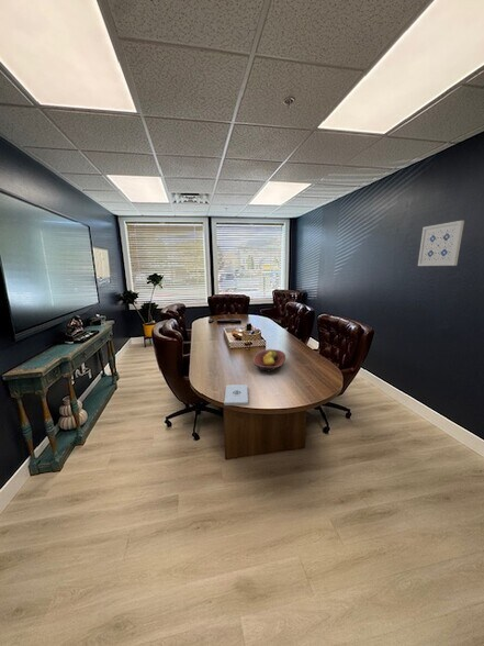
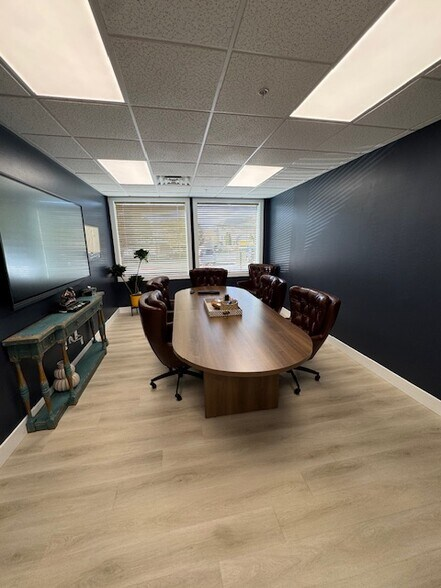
- wall art (438, 245)
- fruit bowl (269, 358)
- notepad (236, 393)
